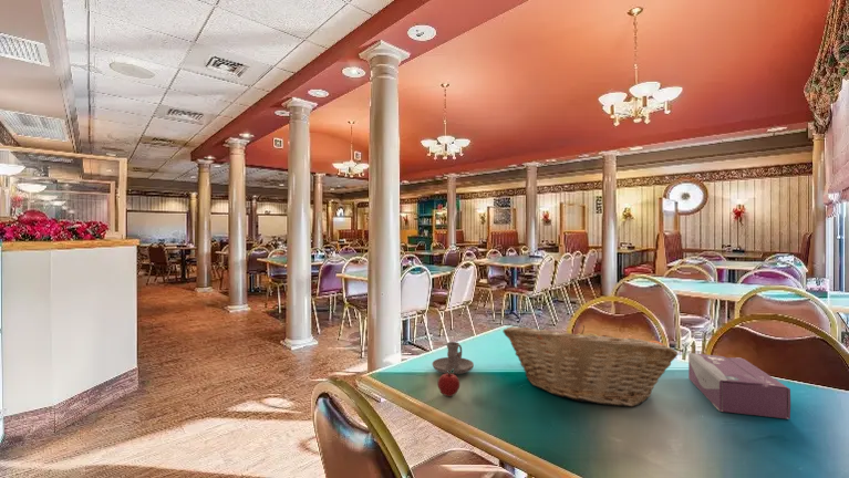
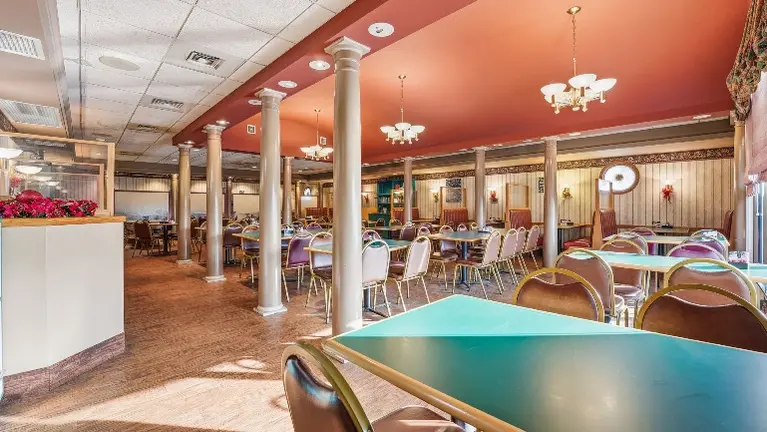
- candle holder (454, 355)
- tissue box (733, 382)
- apple (448, 381)
- fruit basket (582, 354)
